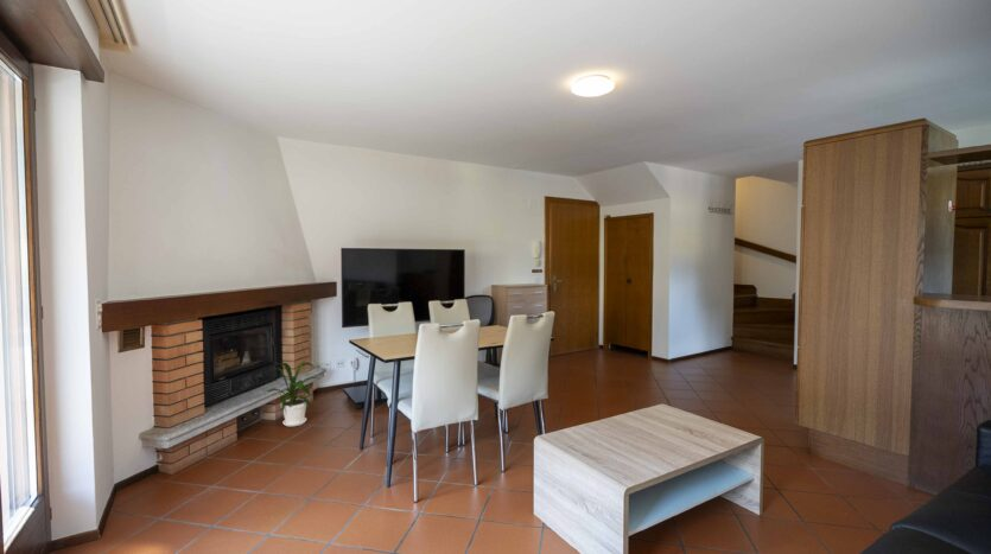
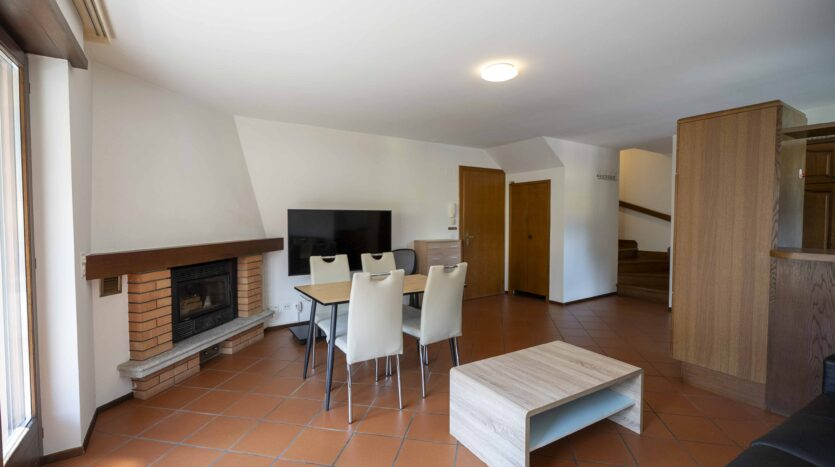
- house plant (293, 391)
